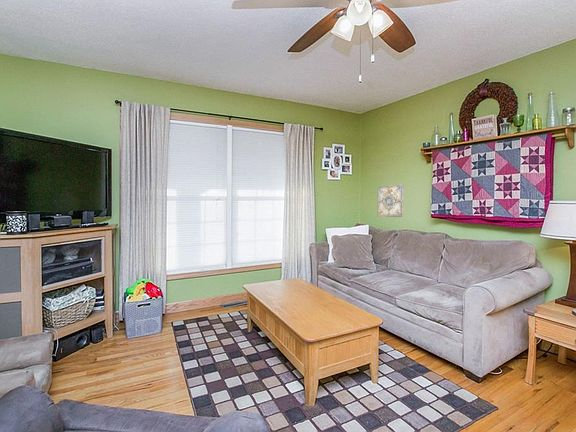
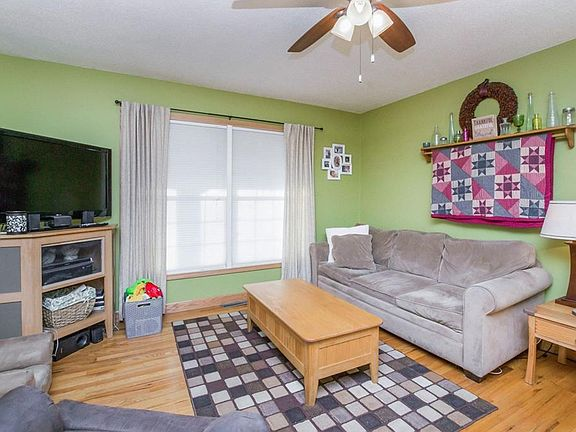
- wall art (389, 201)
